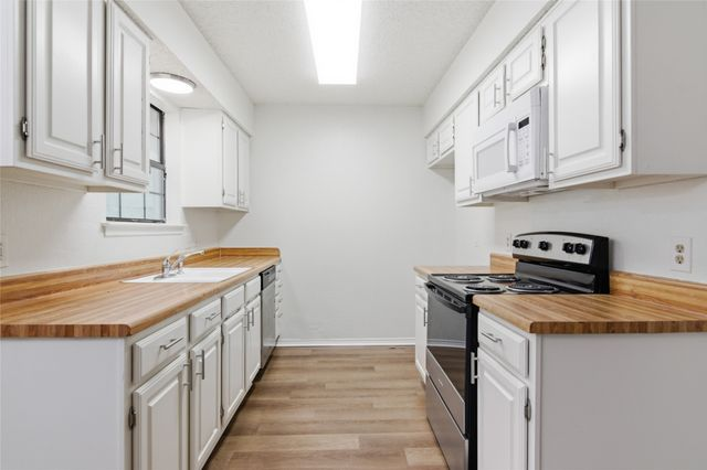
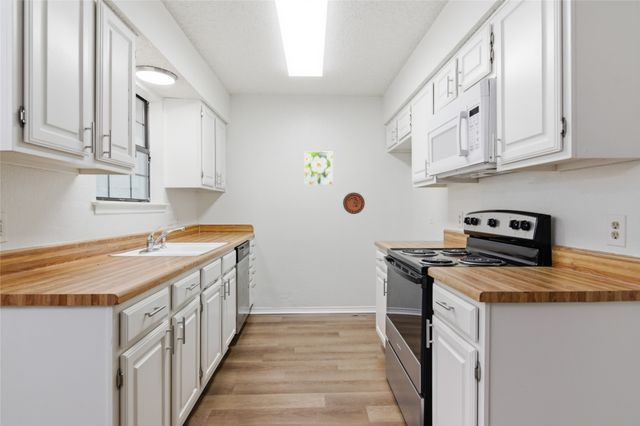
+ decorative plate (353, 203)
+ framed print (318, 168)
